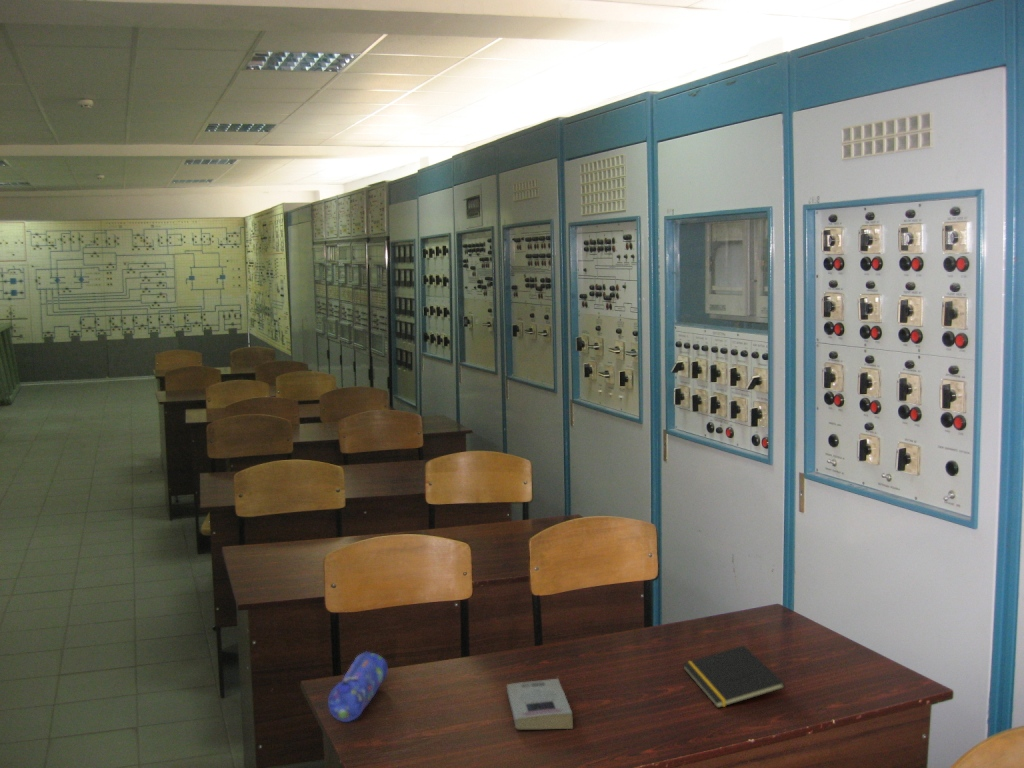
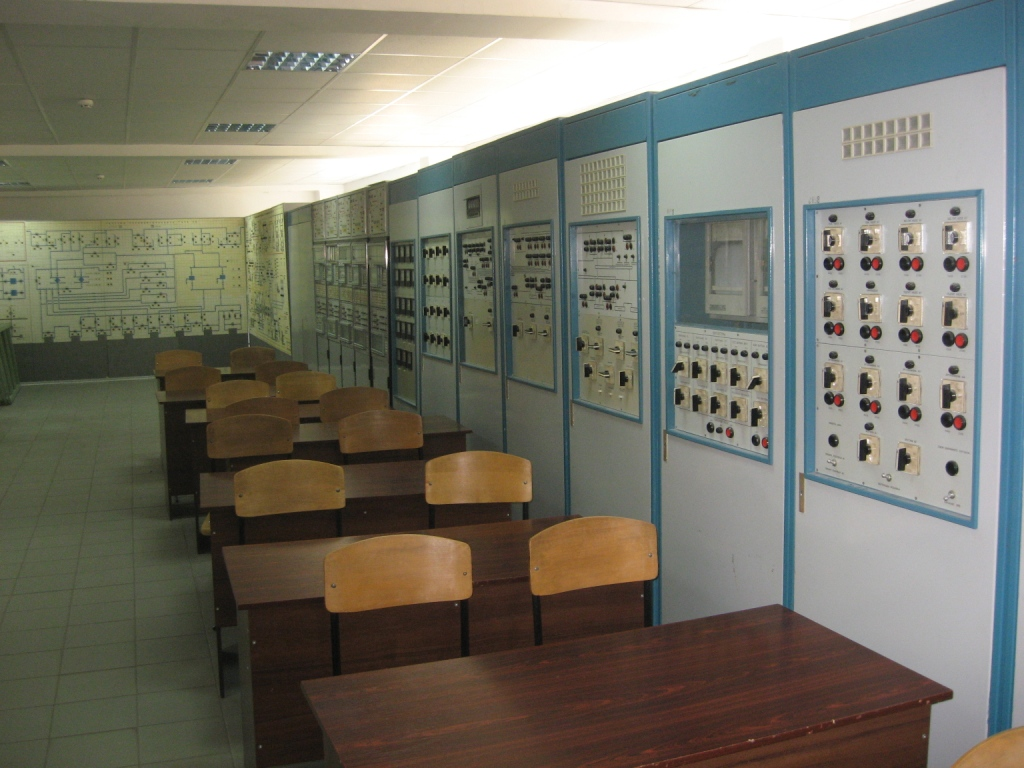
- pencil case (358, 683)
- notepad (731, 675)
- book (538, 703)
